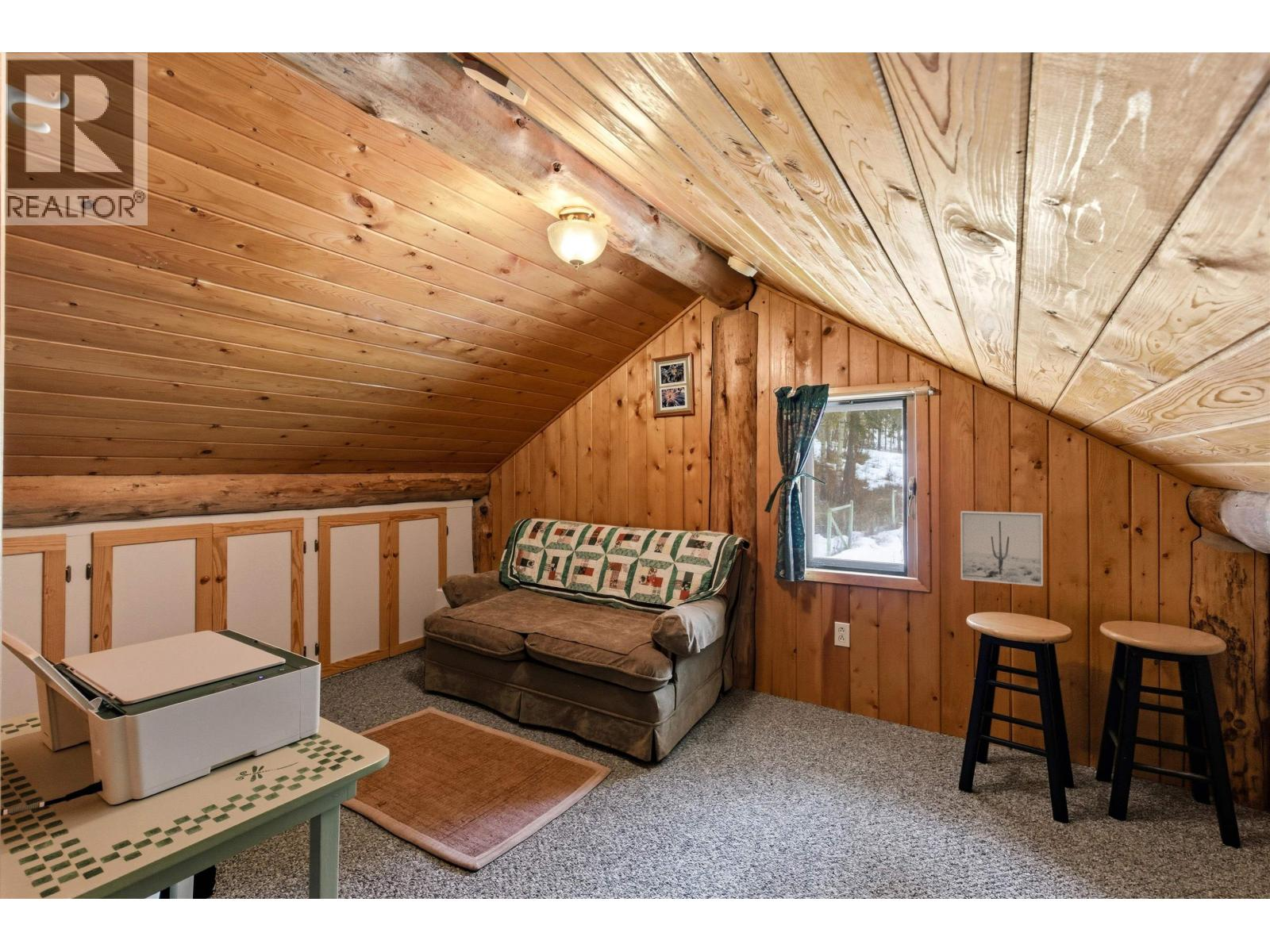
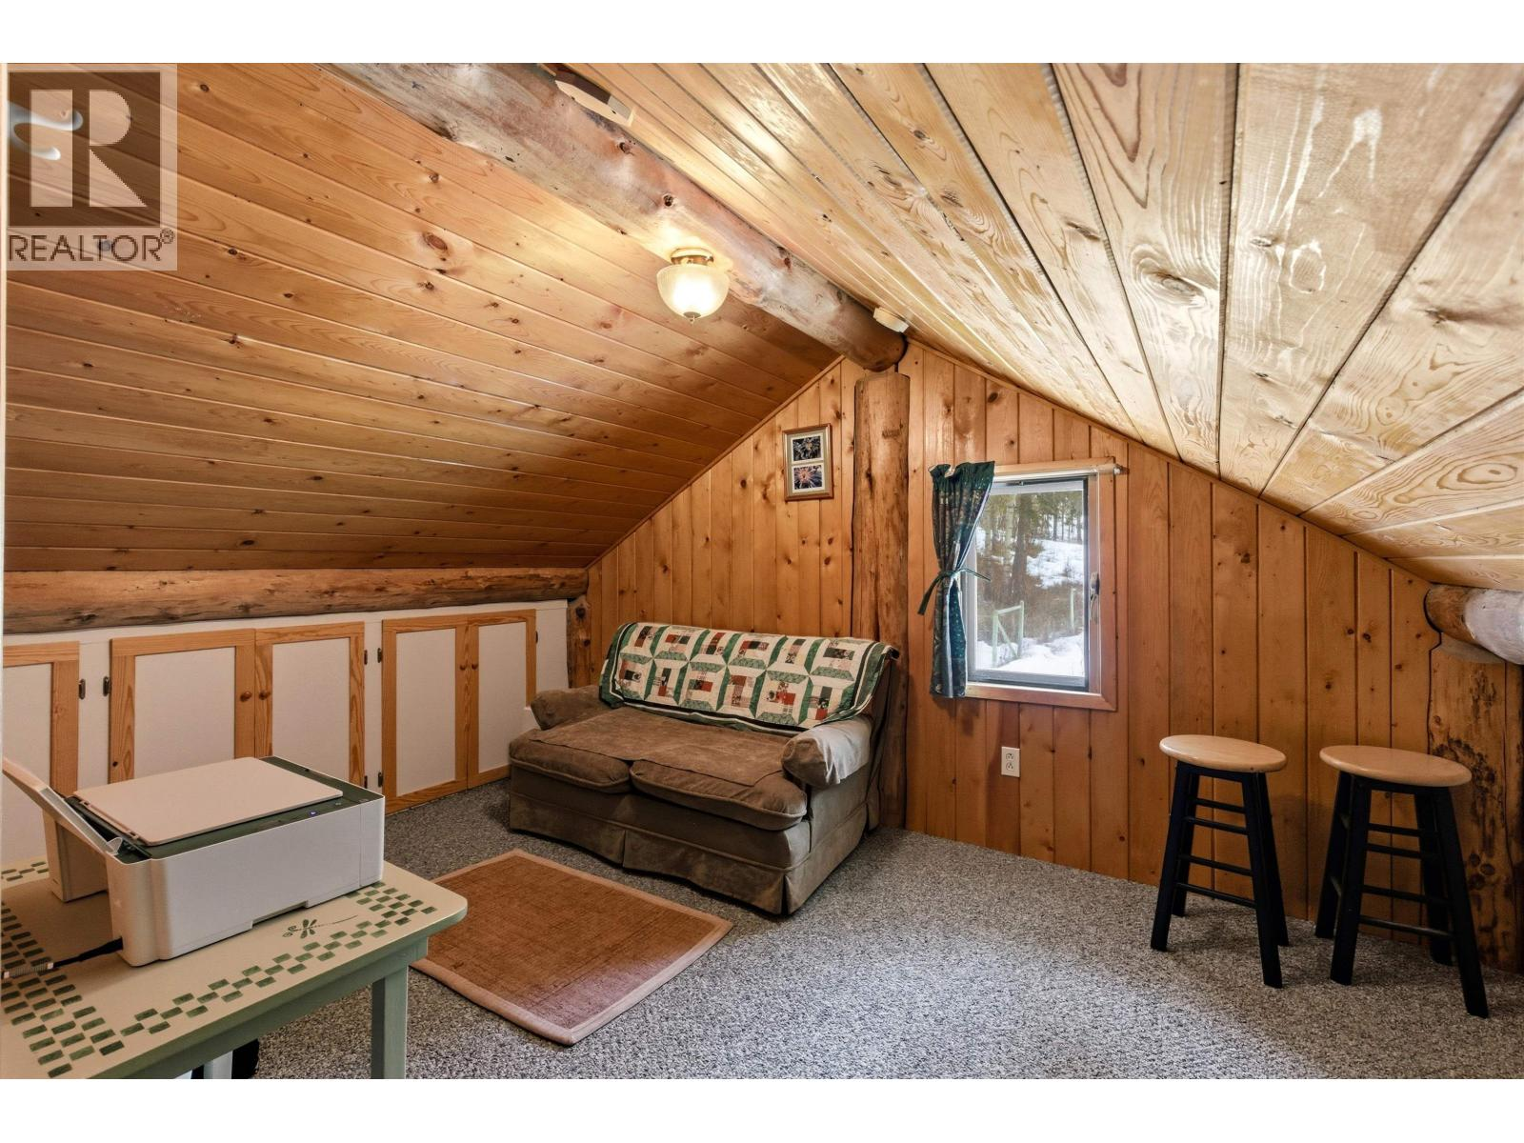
- wall art (1000, 547)
